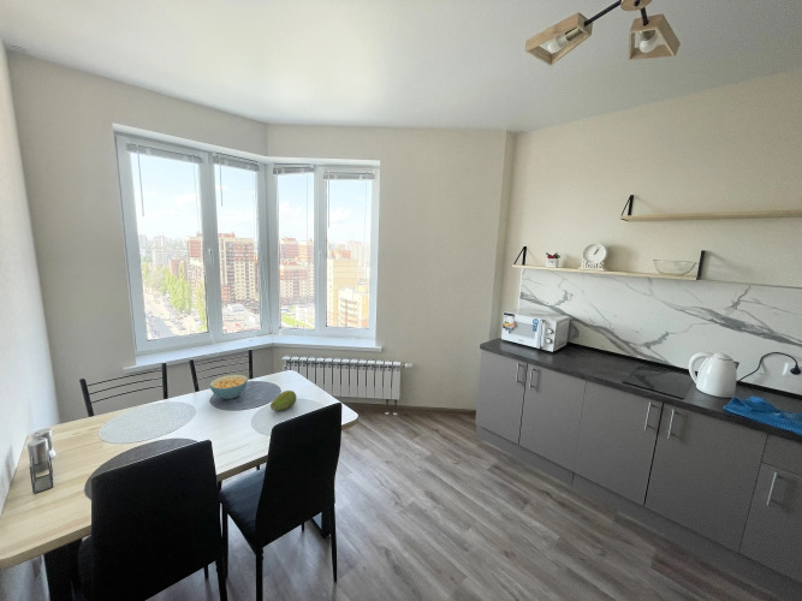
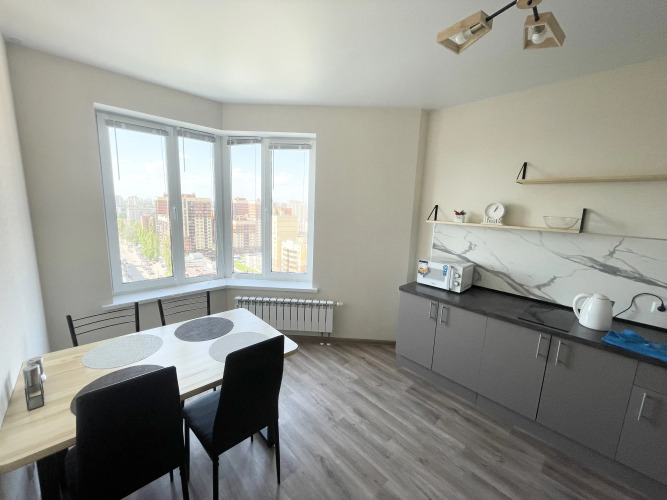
- cereal bowl (230, 388)
- fruit (284, 400)
